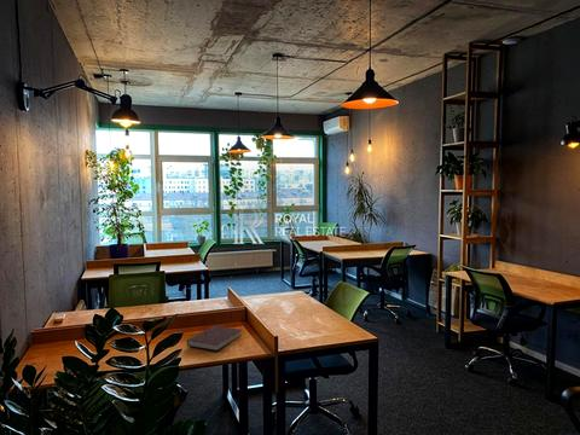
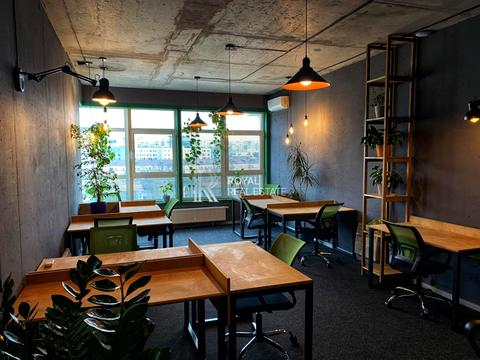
- notebook (215, 337)
